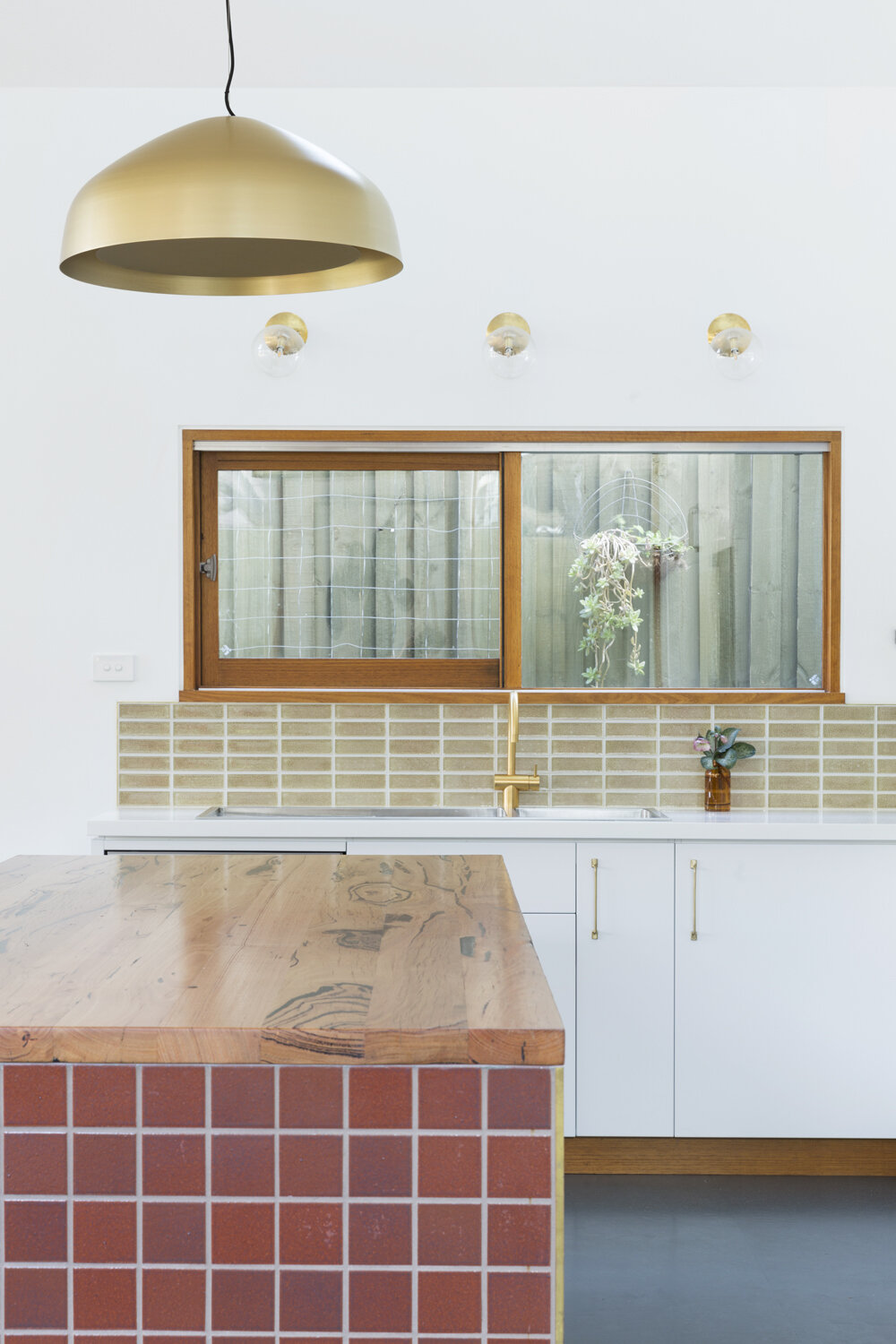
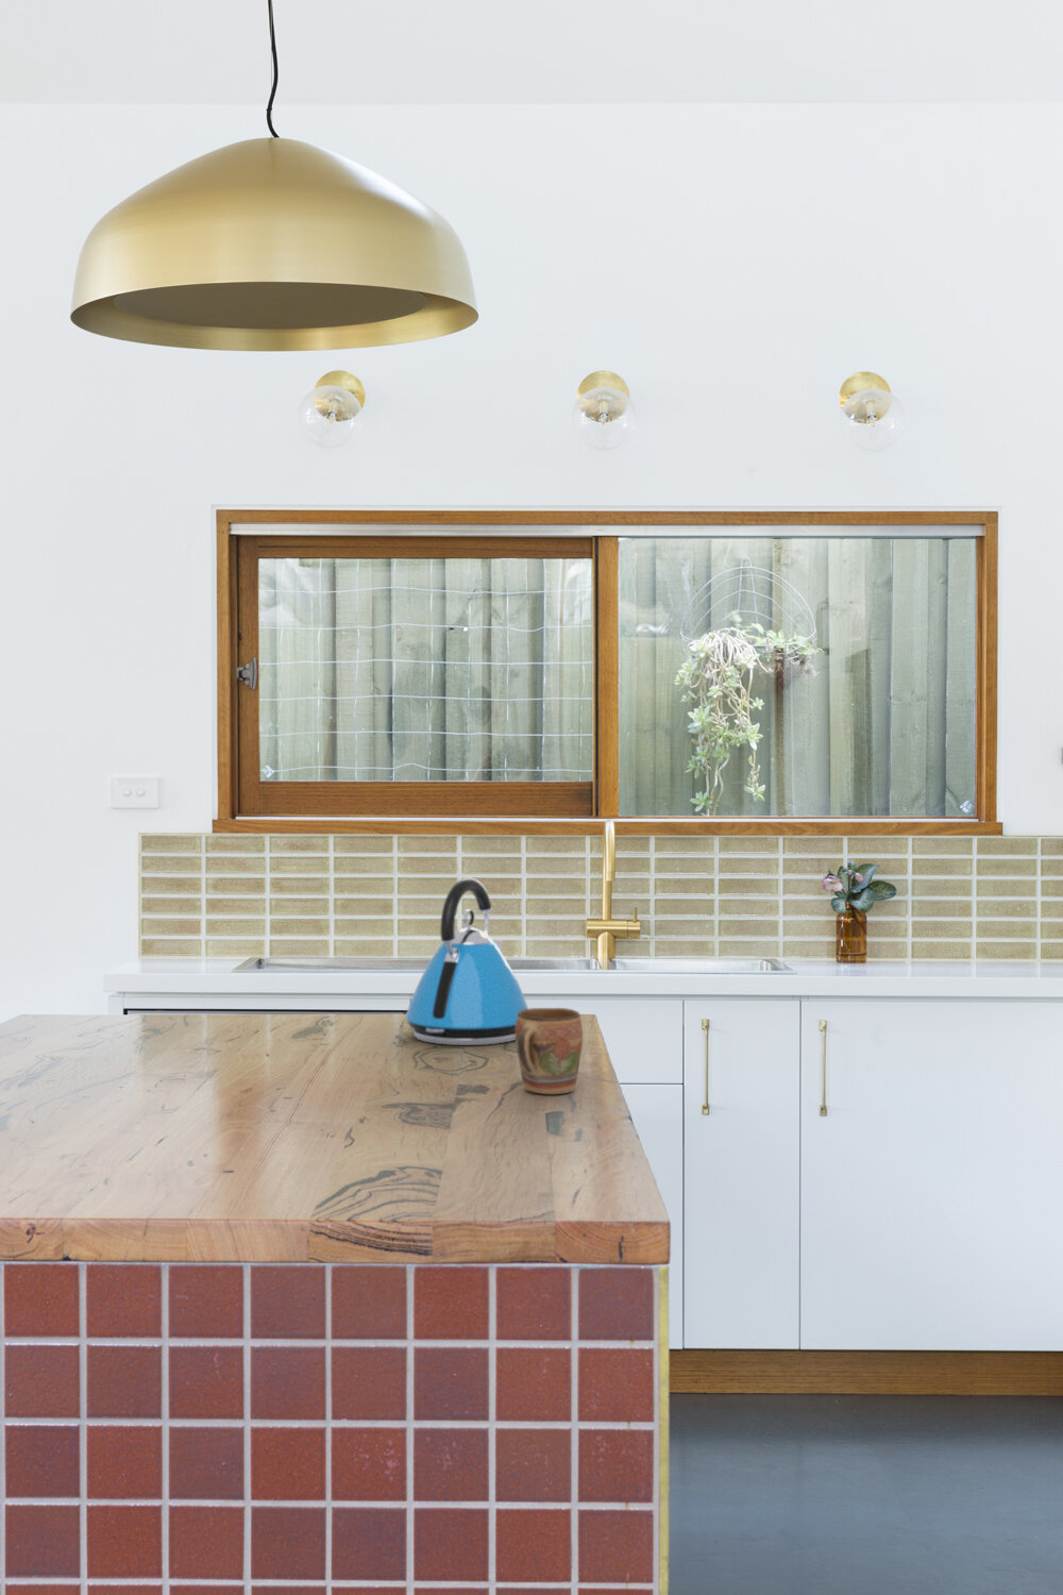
+ kettle (465, 957)
+ mug (543, 1050)
